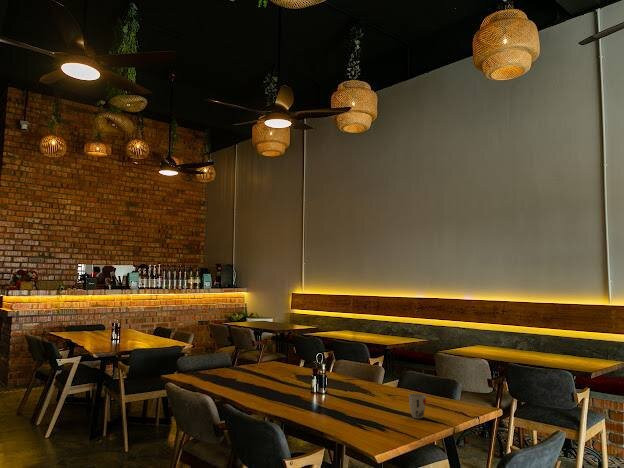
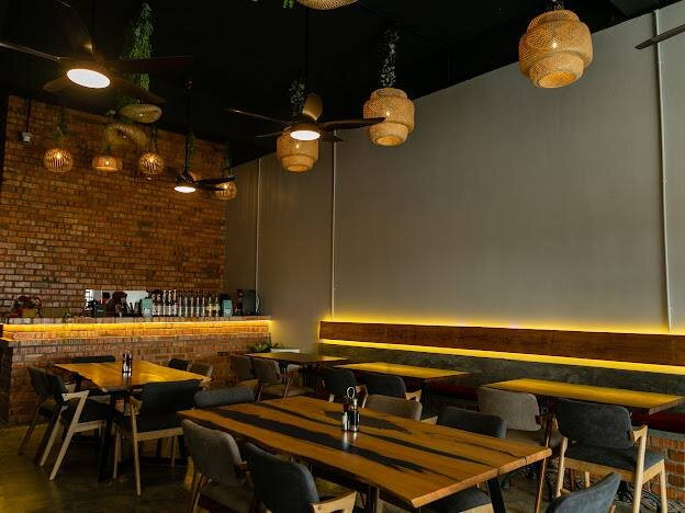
- cup (417, 406)
